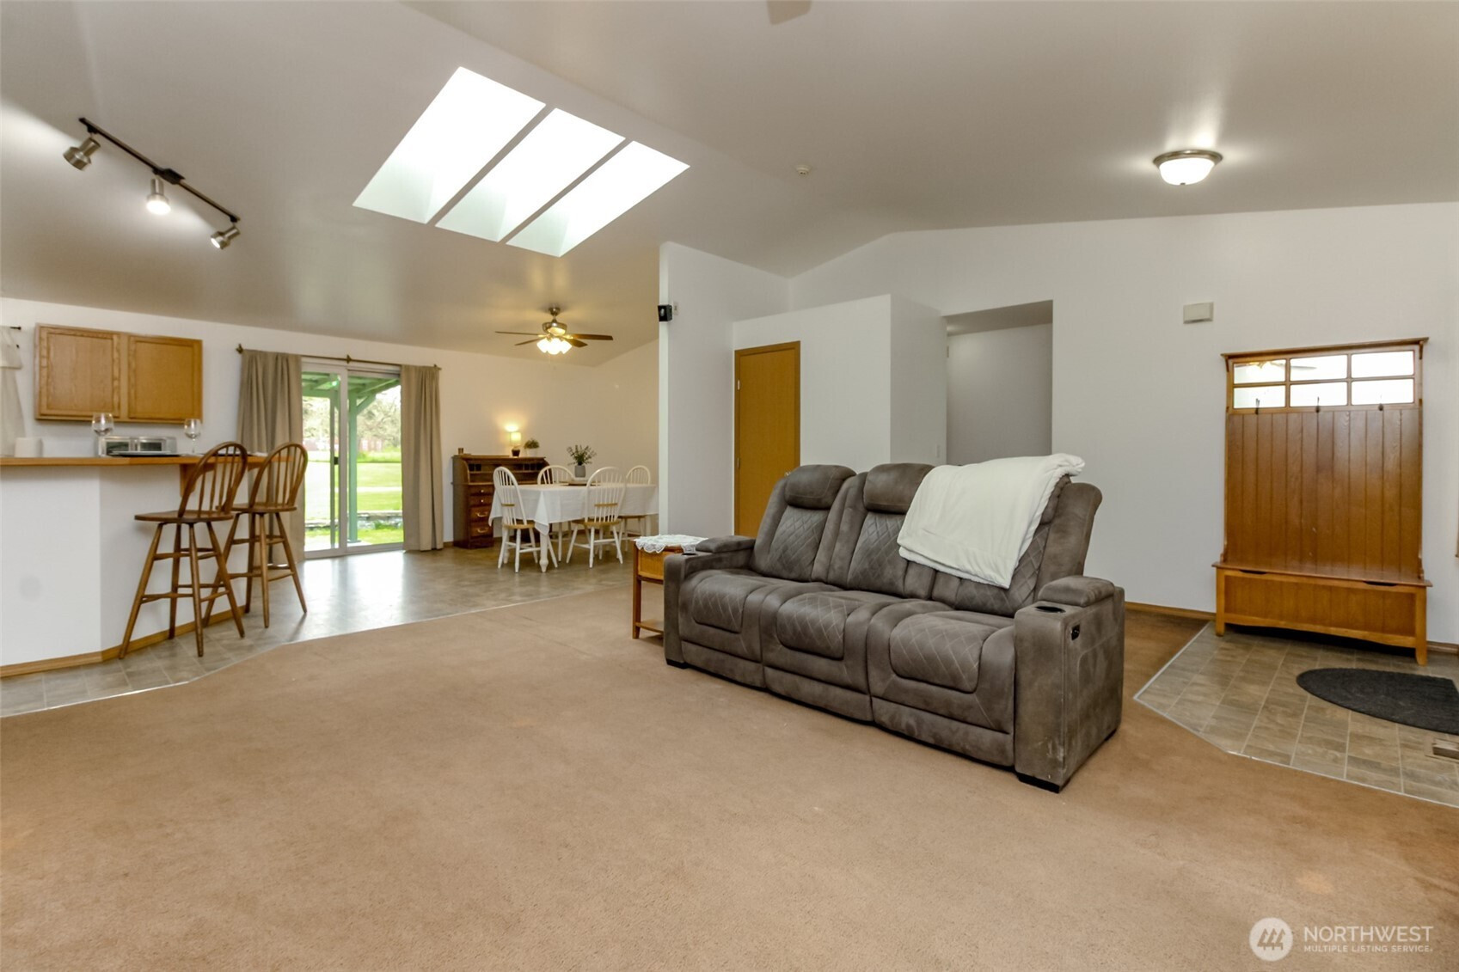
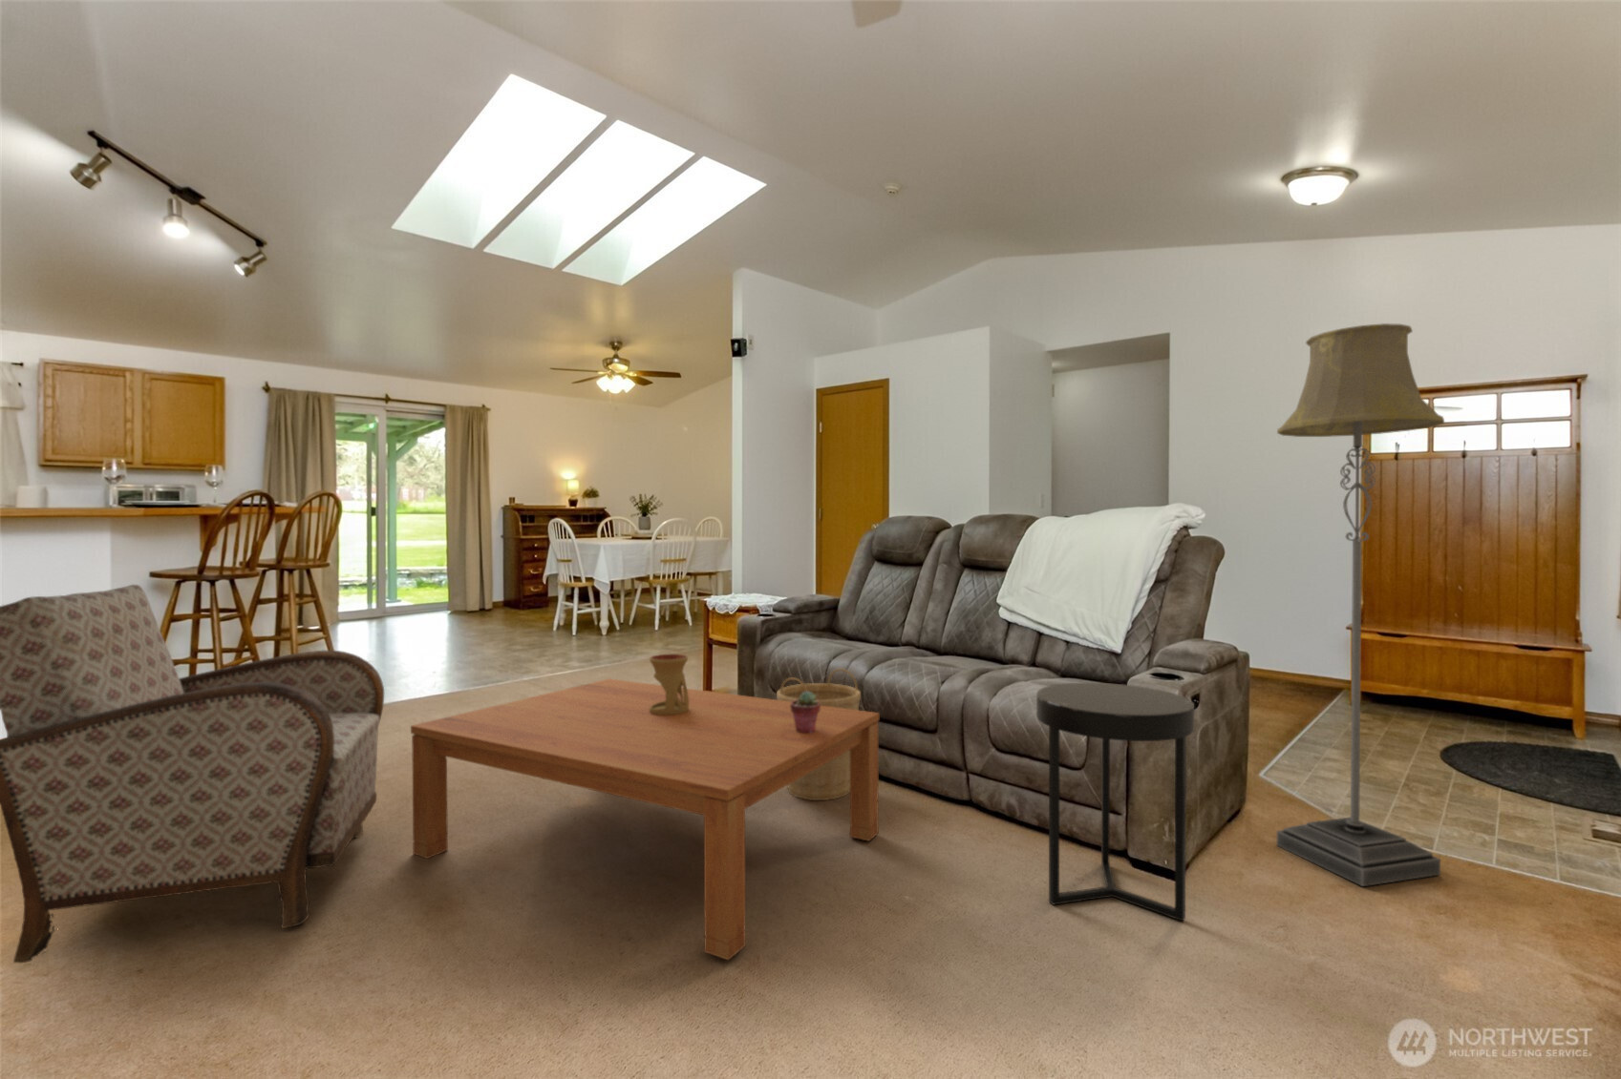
+ oil burner (669, 683)
+ potted succulent (805, 709)
+ basket (821, 704)
+ side table (1109, 796)
+ armchair (215, 737)
+ floor lamp (1356, 599)
+ coffee table (652, 782)
